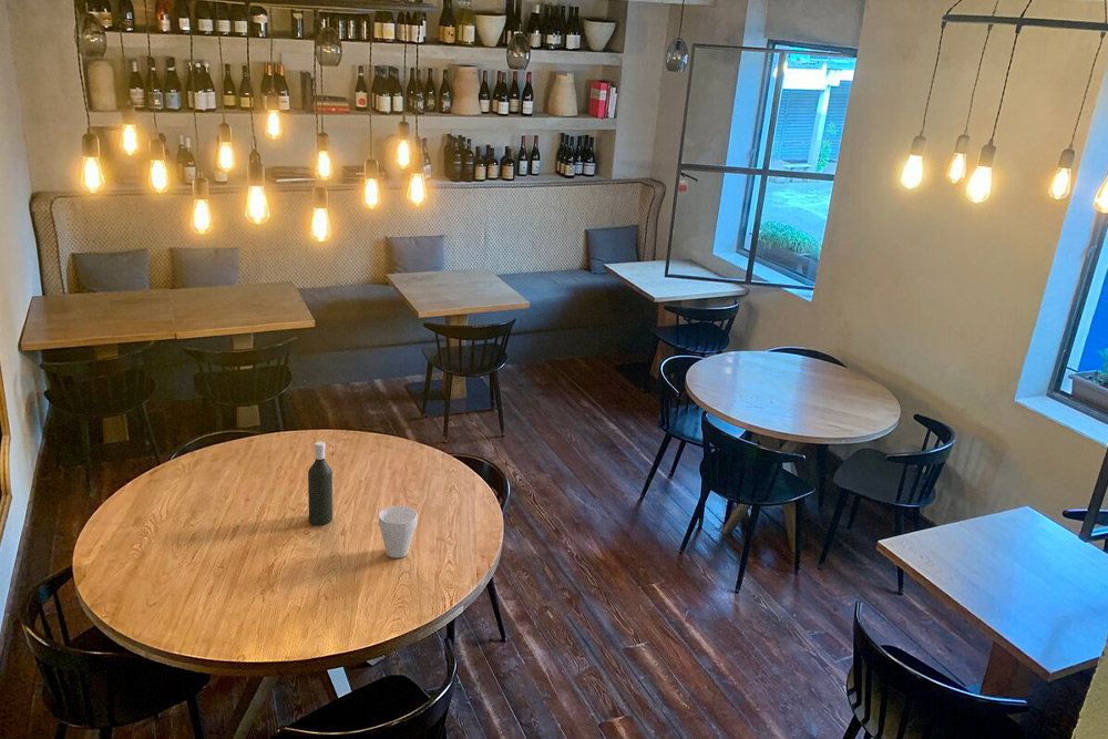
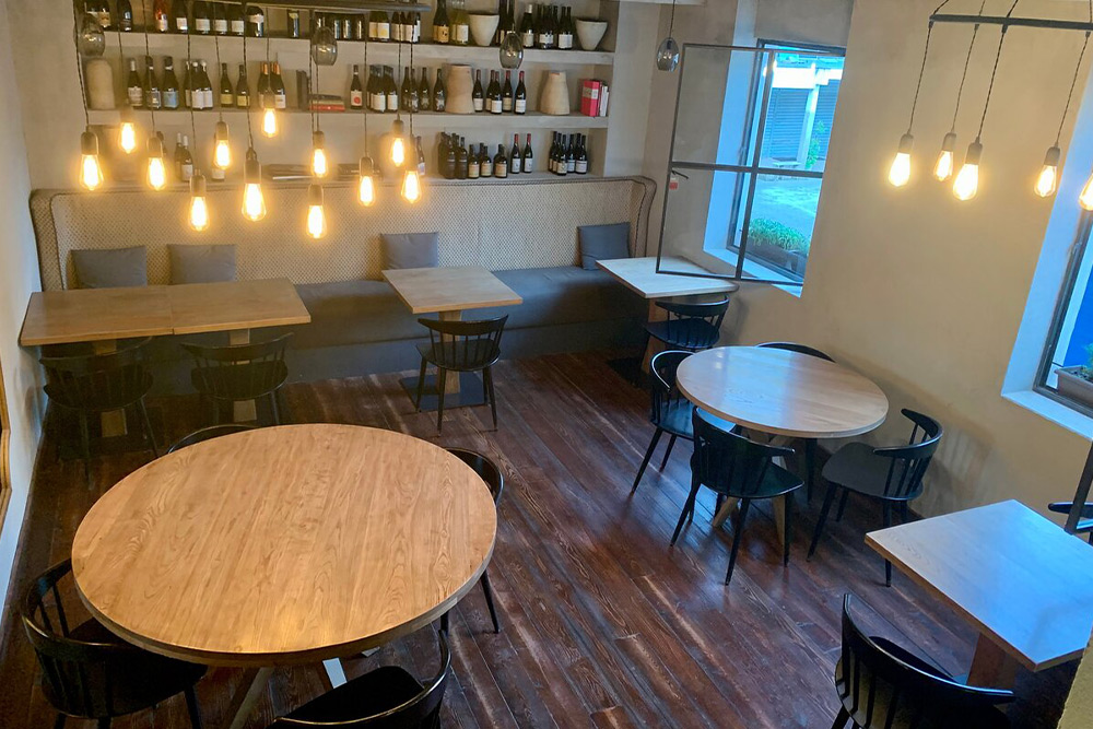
- cup (397, 533)
- bottle (320, 481)
